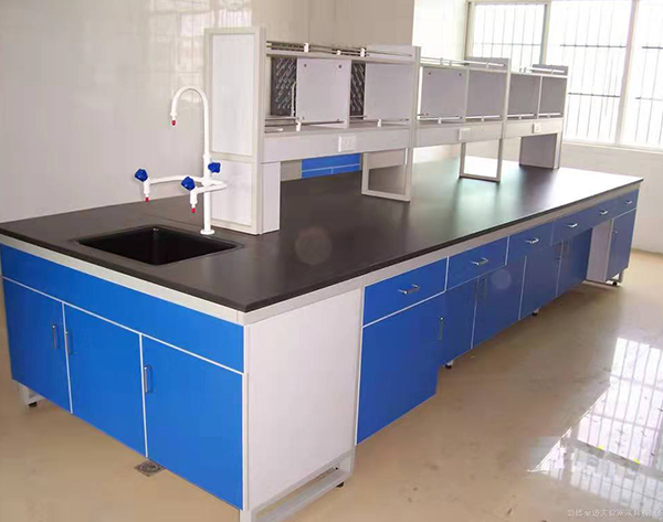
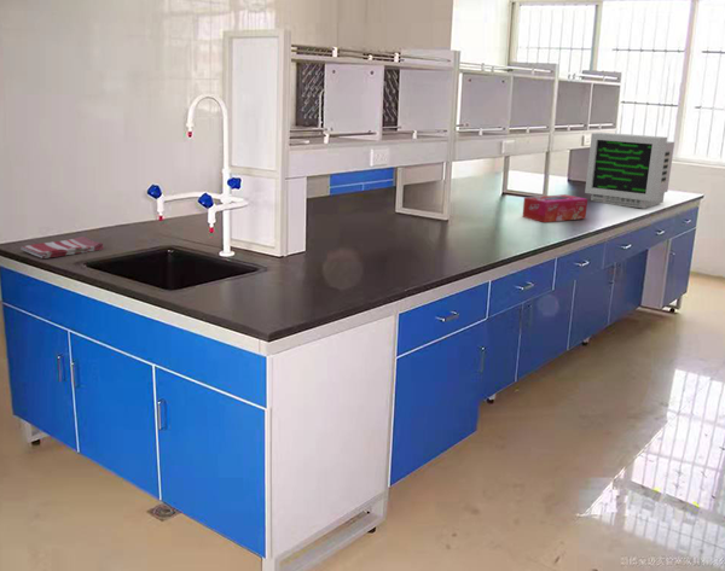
+ computer monitor (632, 168)
+ tissue box (555, 208)
+ dish towel (63, 246)
